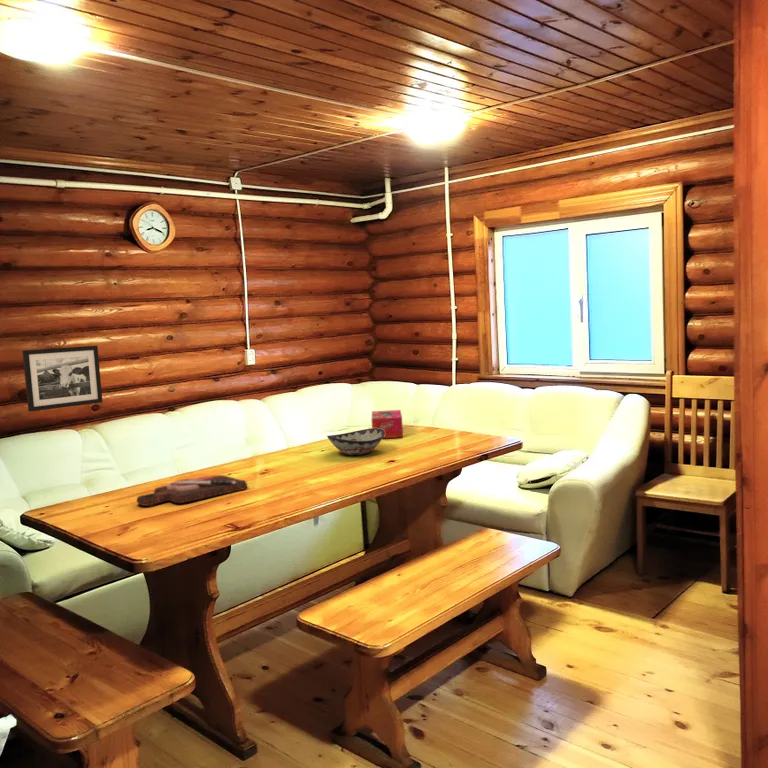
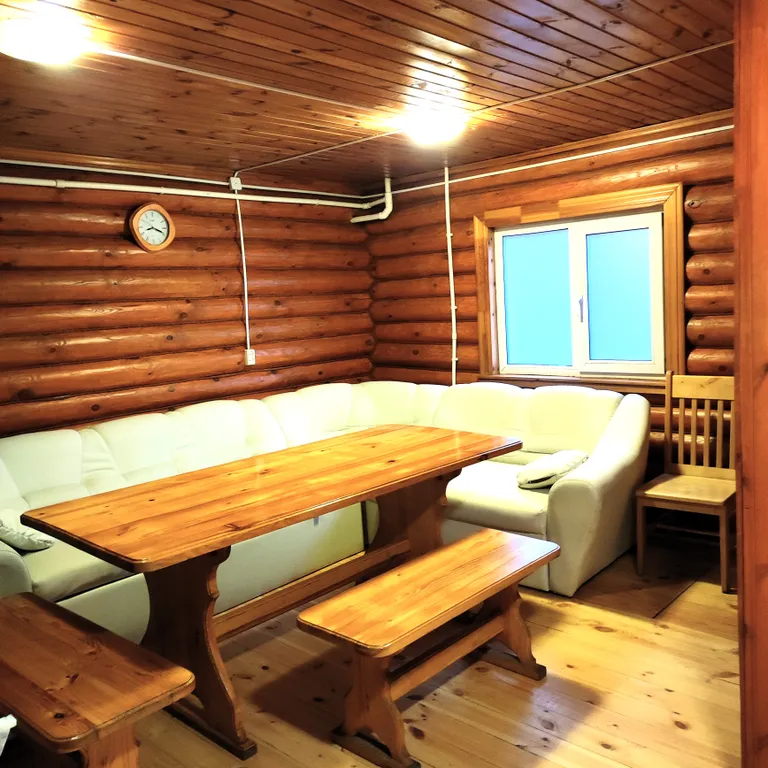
- picture frame (63, 377)
- tissue box (386, 423)
- decorative bowl (356, 443)
- cutting board (188, 487)
